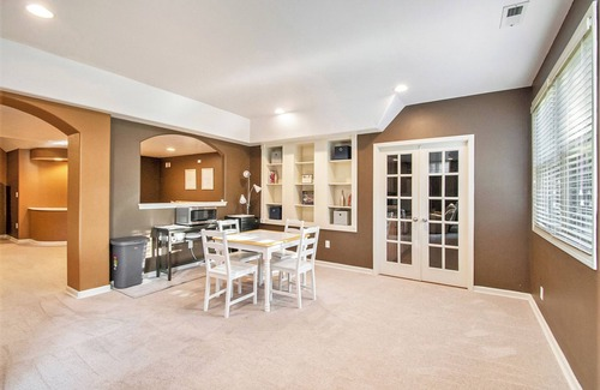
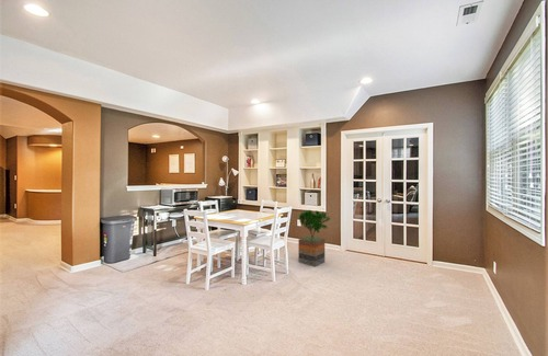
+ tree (312, 236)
